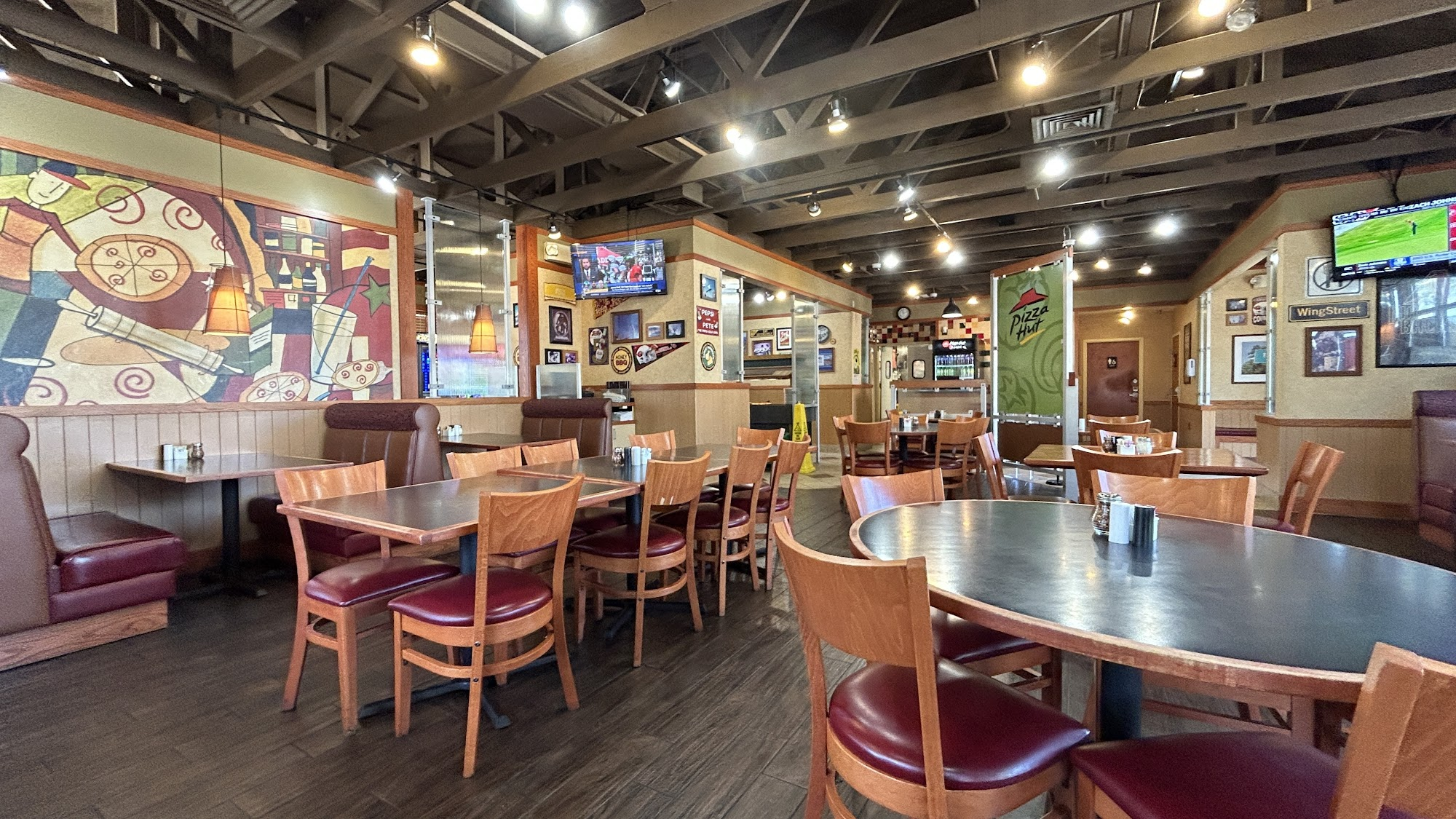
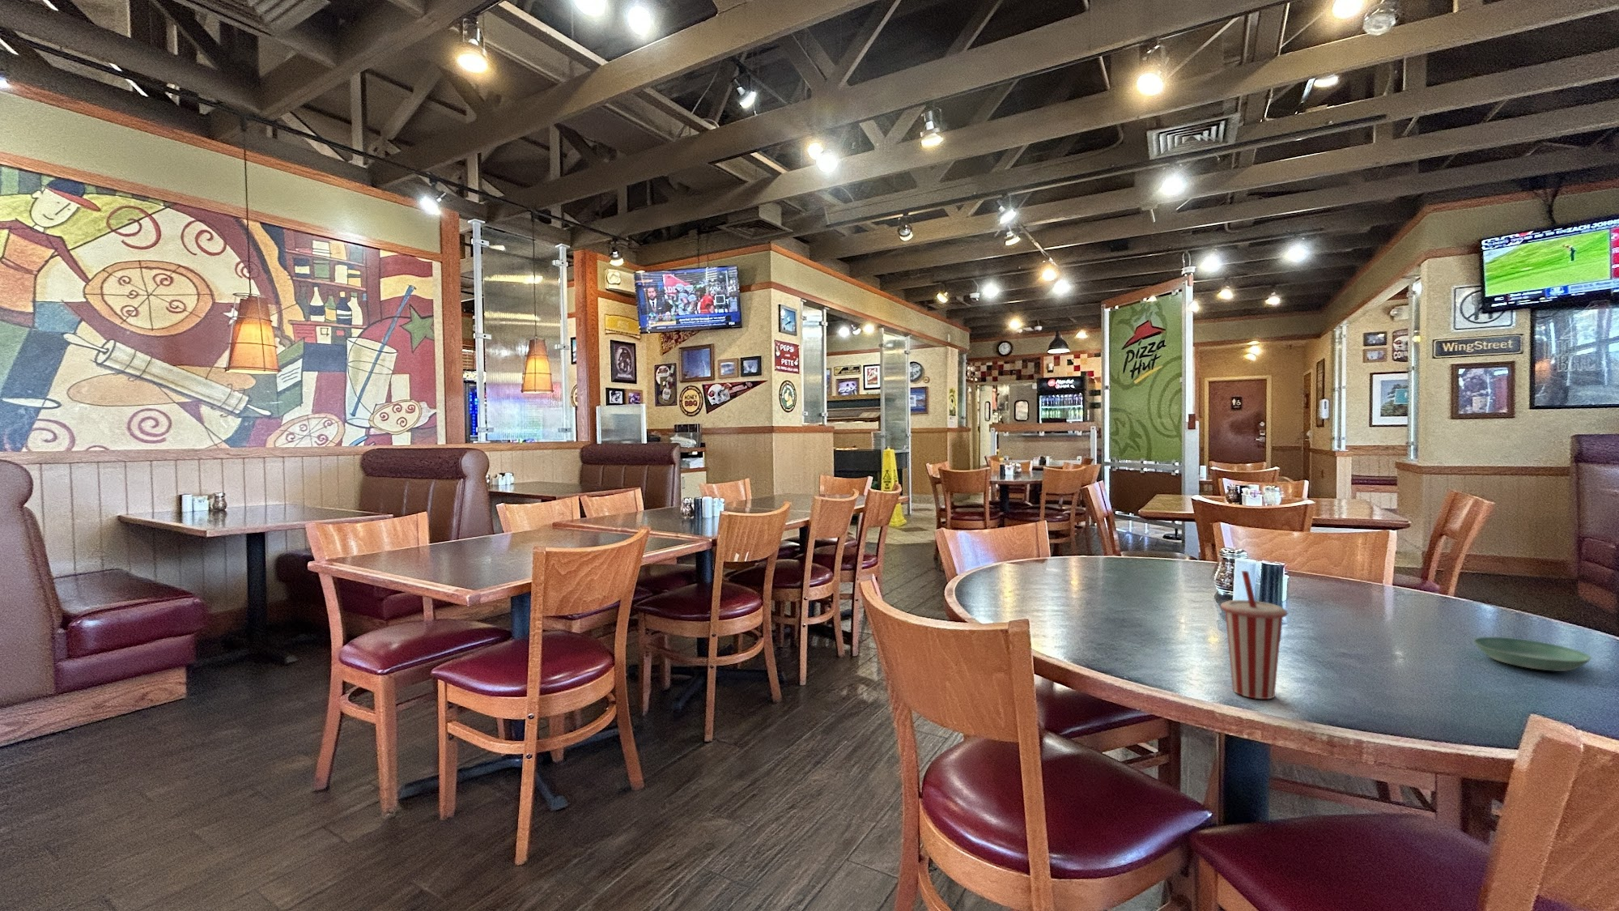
+ saucer (1529, 654)
+ cup with straw (1253, 632)
